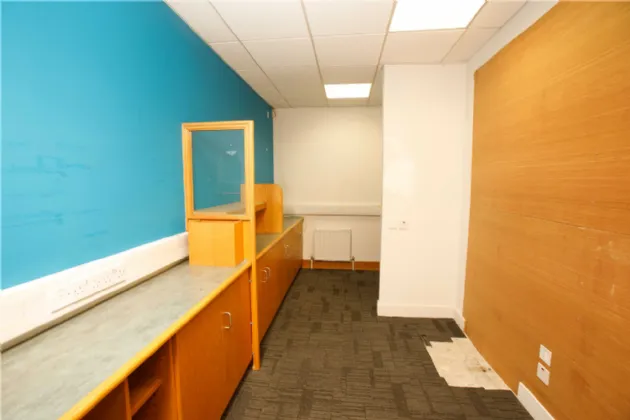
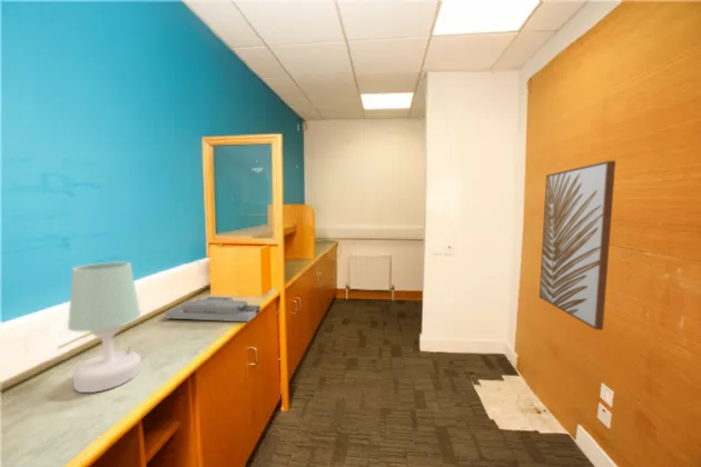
+ table lamp (106, 321)
+ wall art (570, 241)
+ desk organizer (215, 307)
